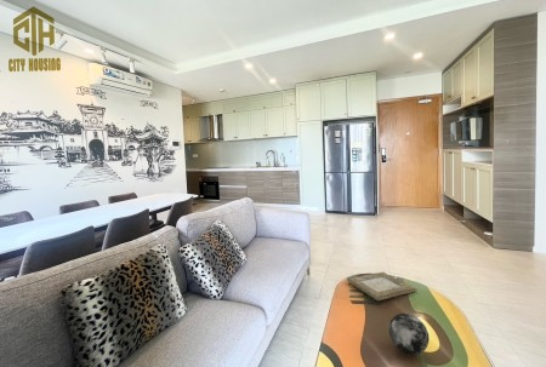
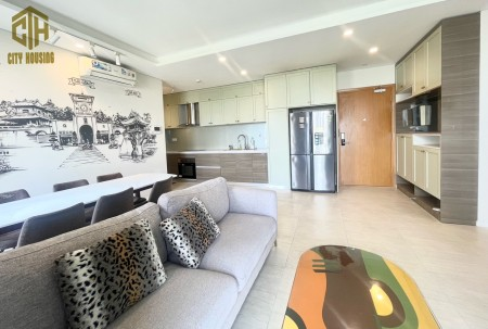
- picture frame (380, 283)
- decorative orb (408, 333)
